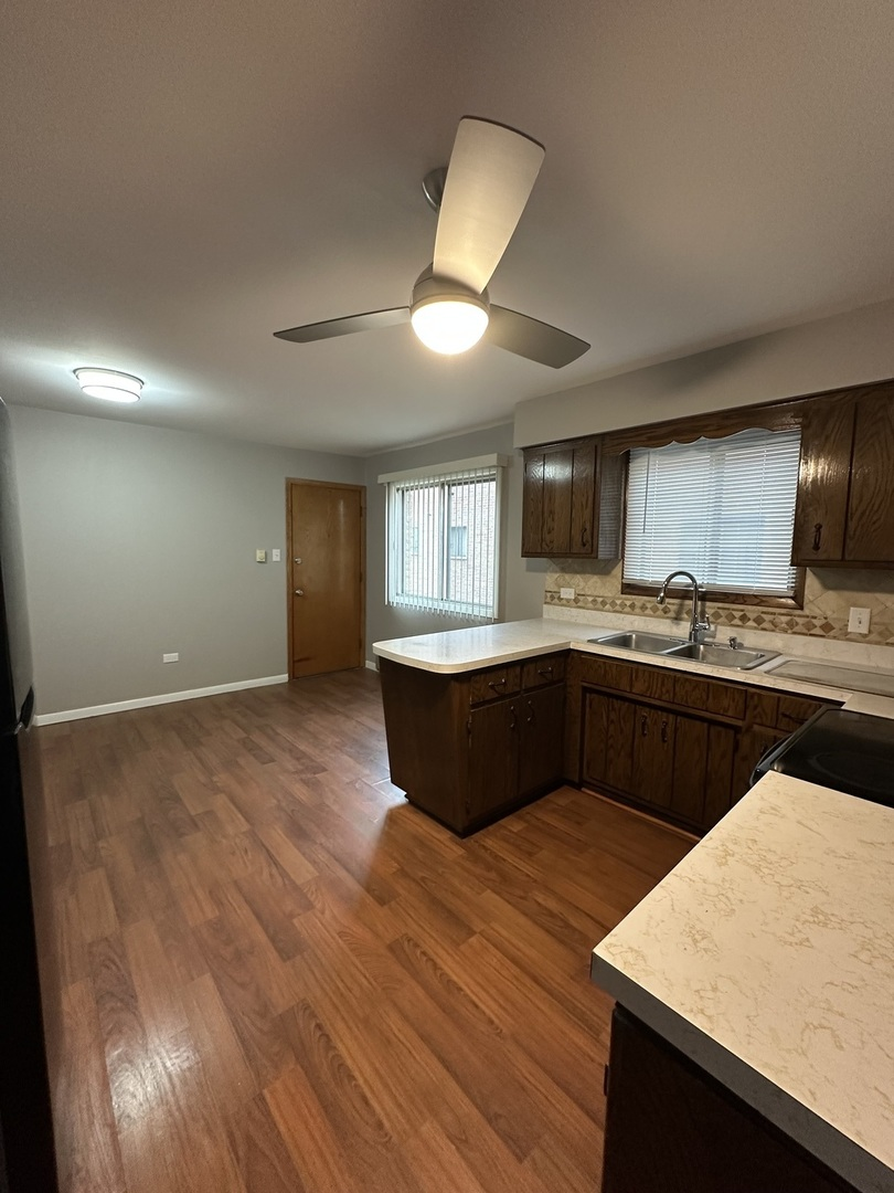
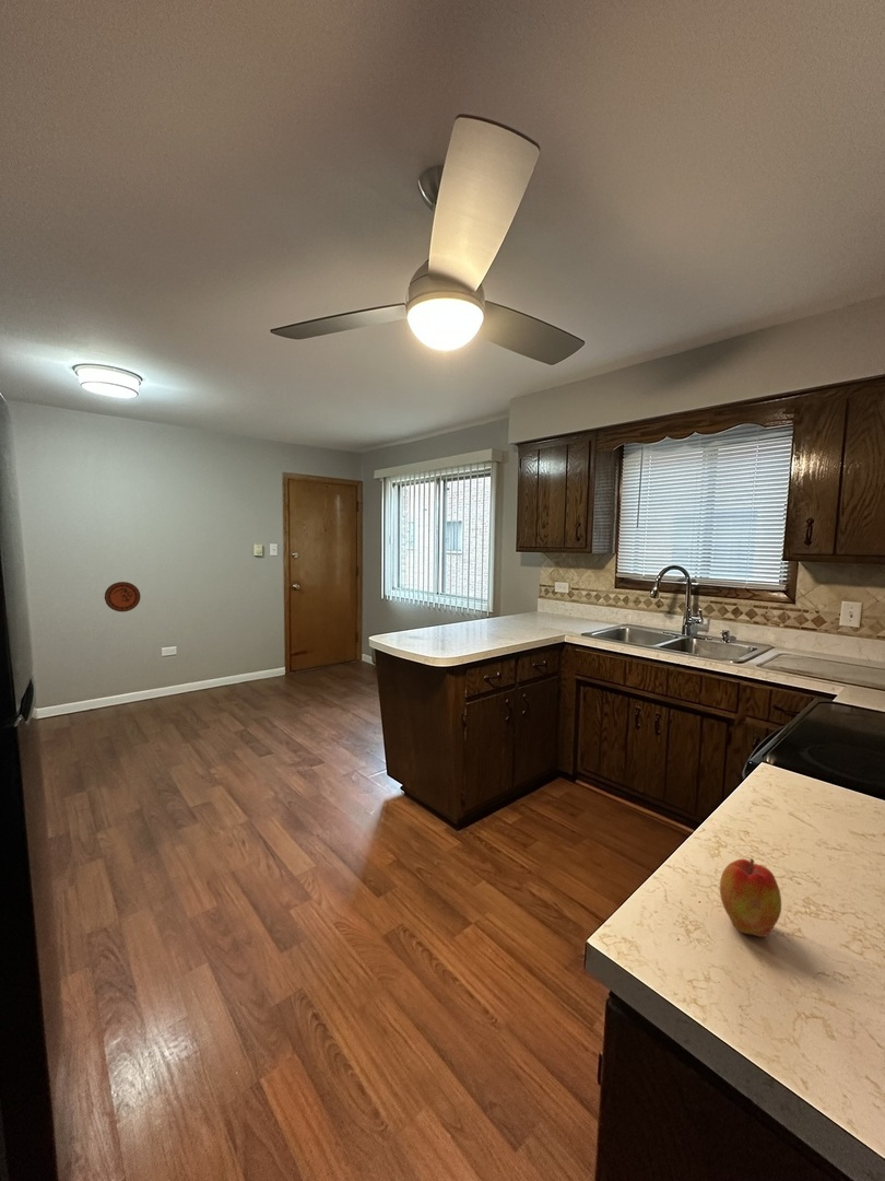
+ decorative plate (122, 596)
+ apple (750, 891)
